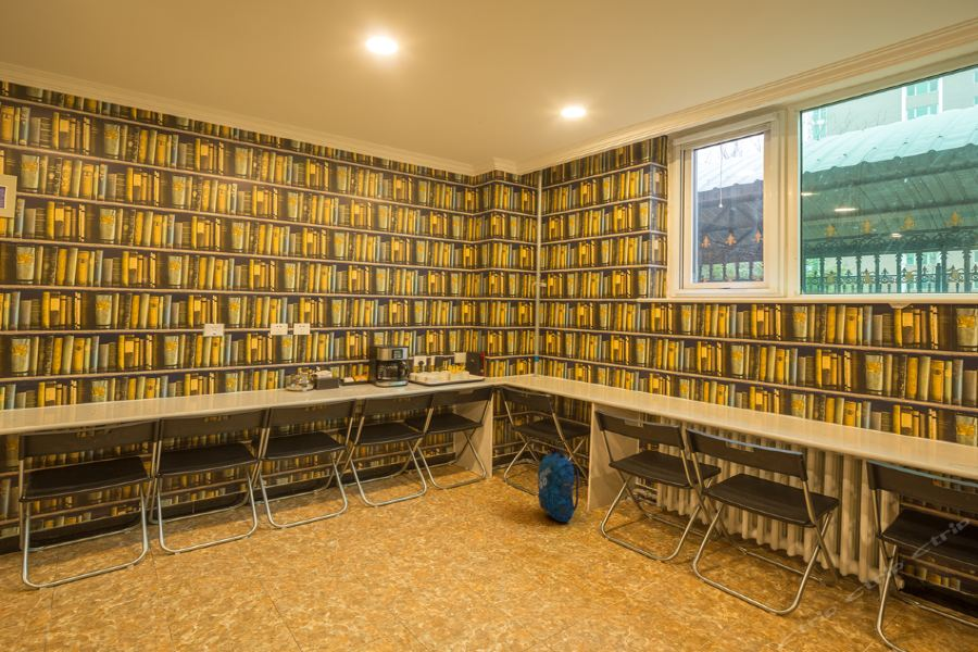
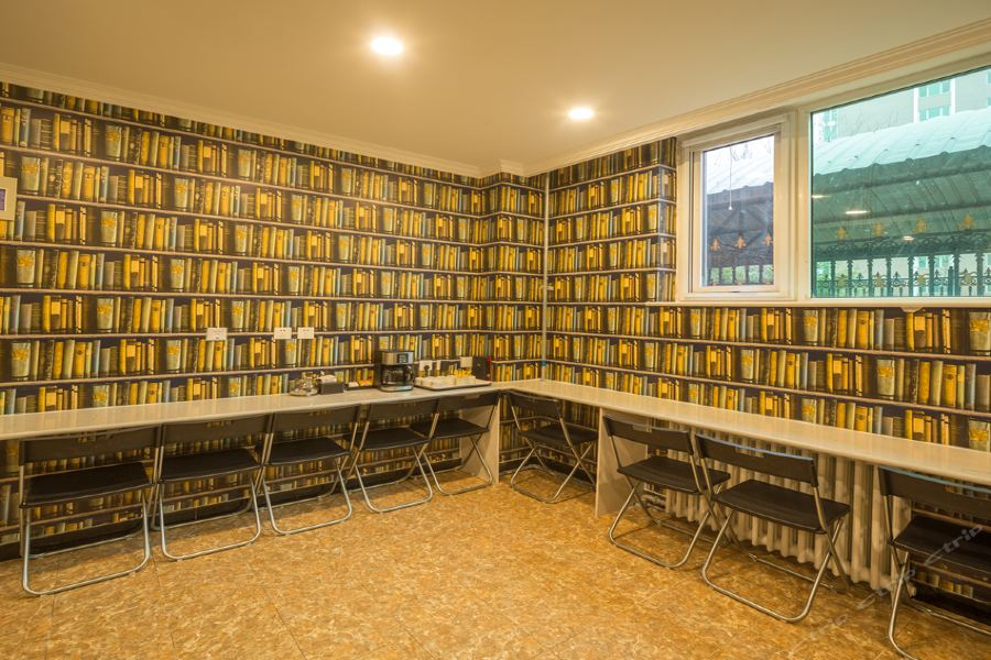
- backpack (556, 482)
